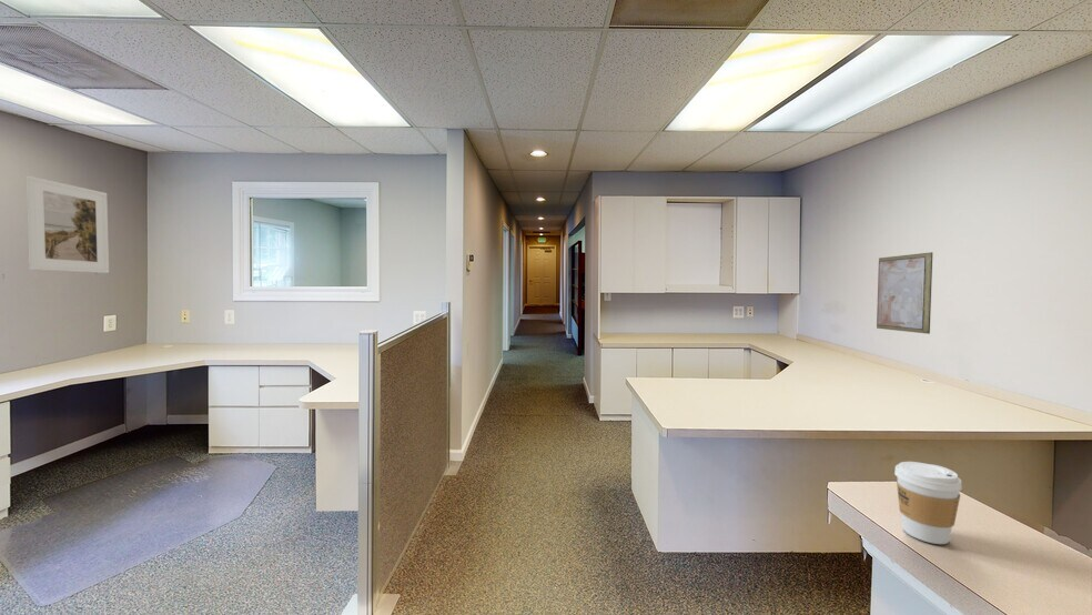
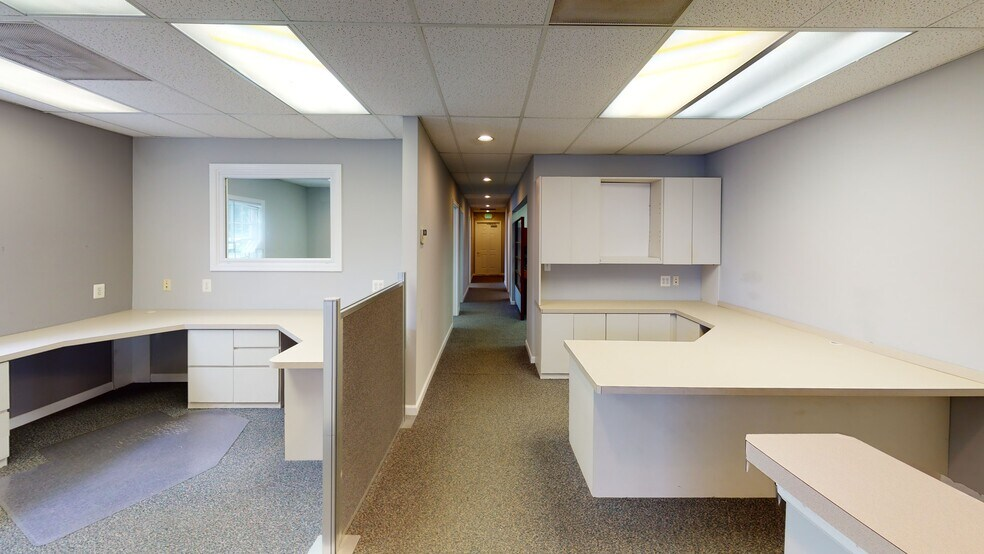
- wall art (900, 293)
- coffee cup (926, 501)
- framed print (70, 228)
